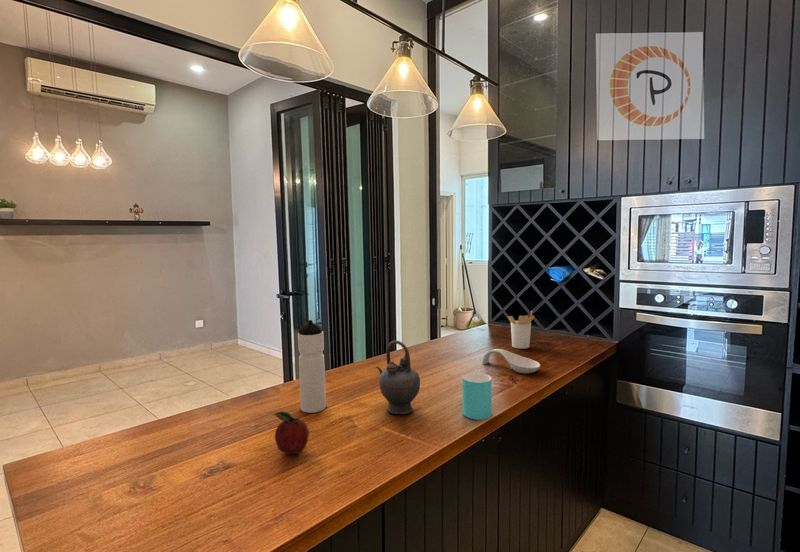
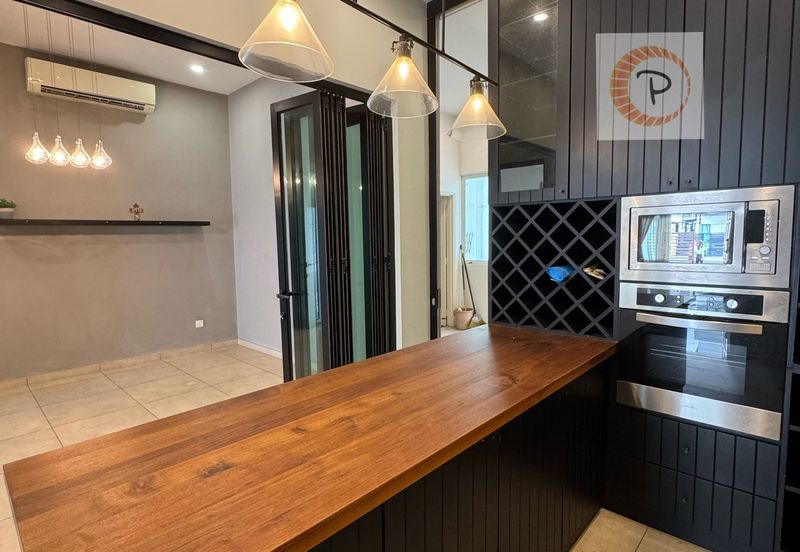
- cup (480, 394)
- water bottle (311, 364)
- spoon rest (510, 360)
- teapot (395, 374)
- utensil holder (522, 329)
- fruit (290, 432)
